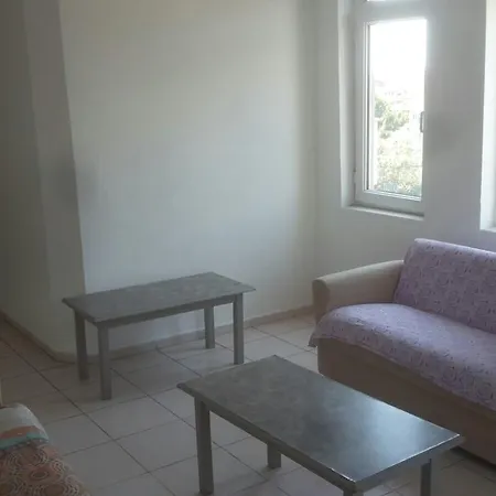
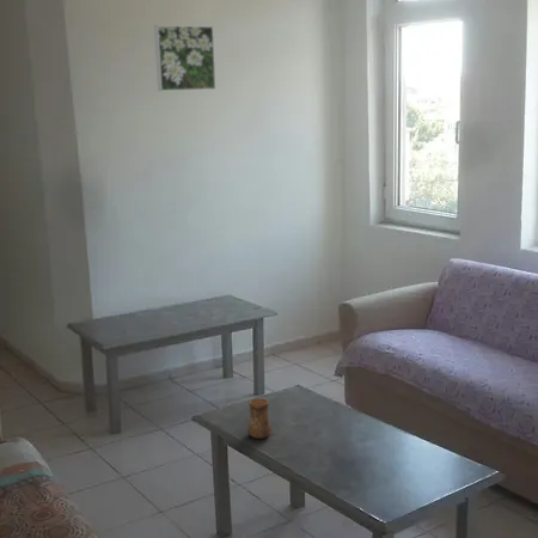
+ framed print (185, 57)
+ cup (258, 418)
